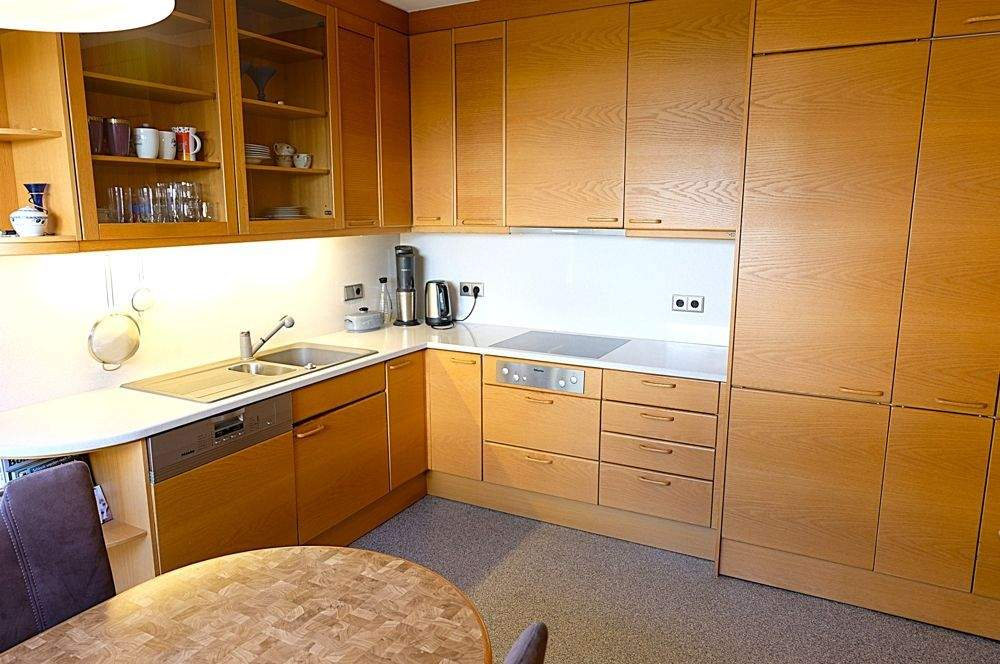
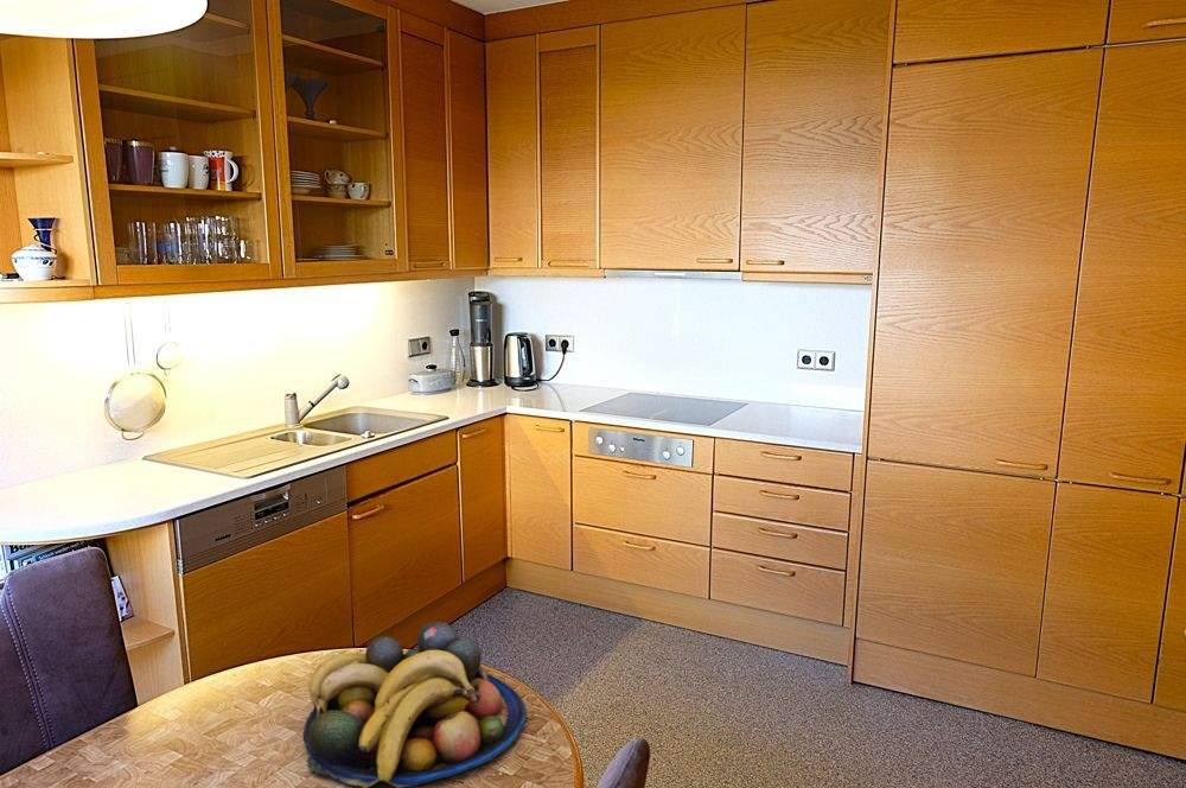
+ fruit bowl (416, 685)
